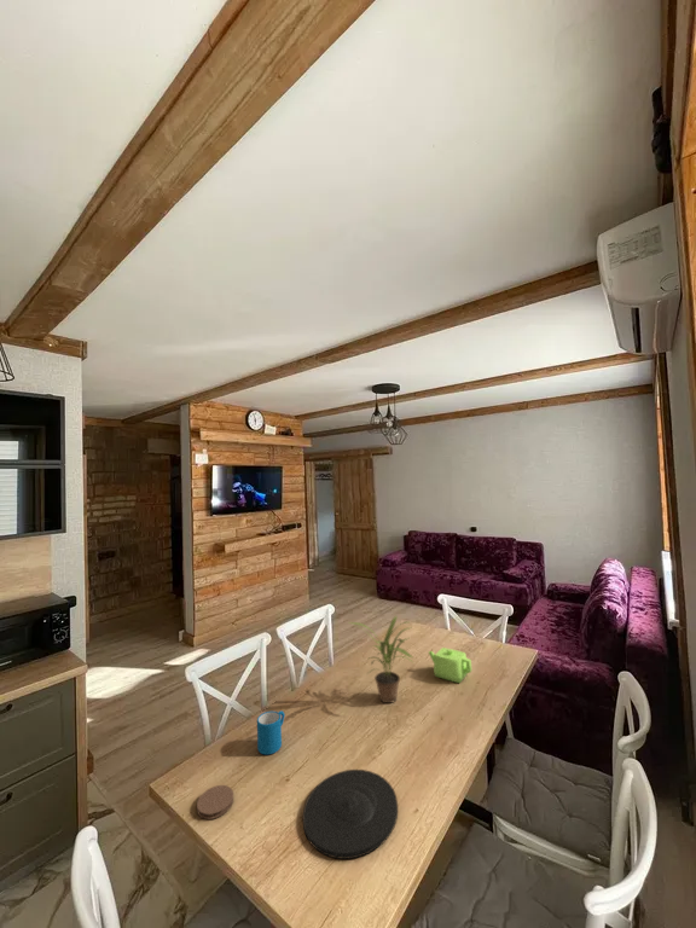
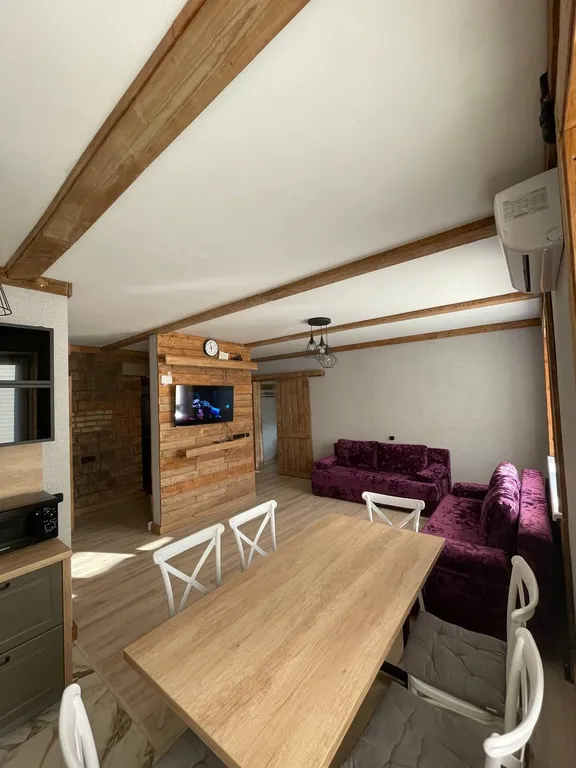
- mug (273, 729)
- teapot (448, 661)
- coaster (215, 801)
- plate (350, 805)
- potted plant (383, 657)
